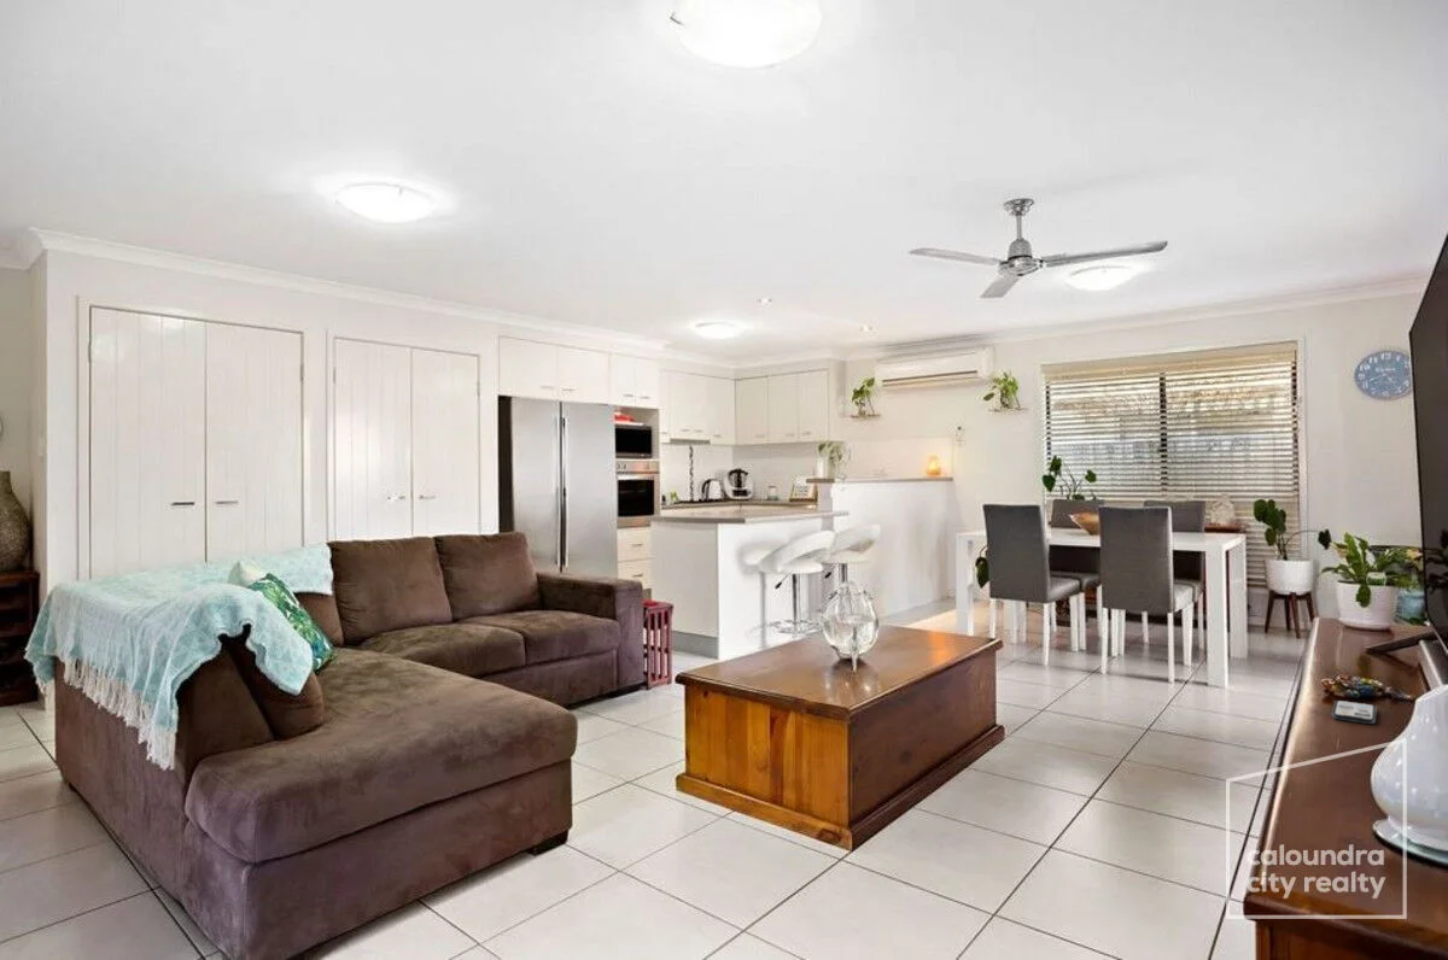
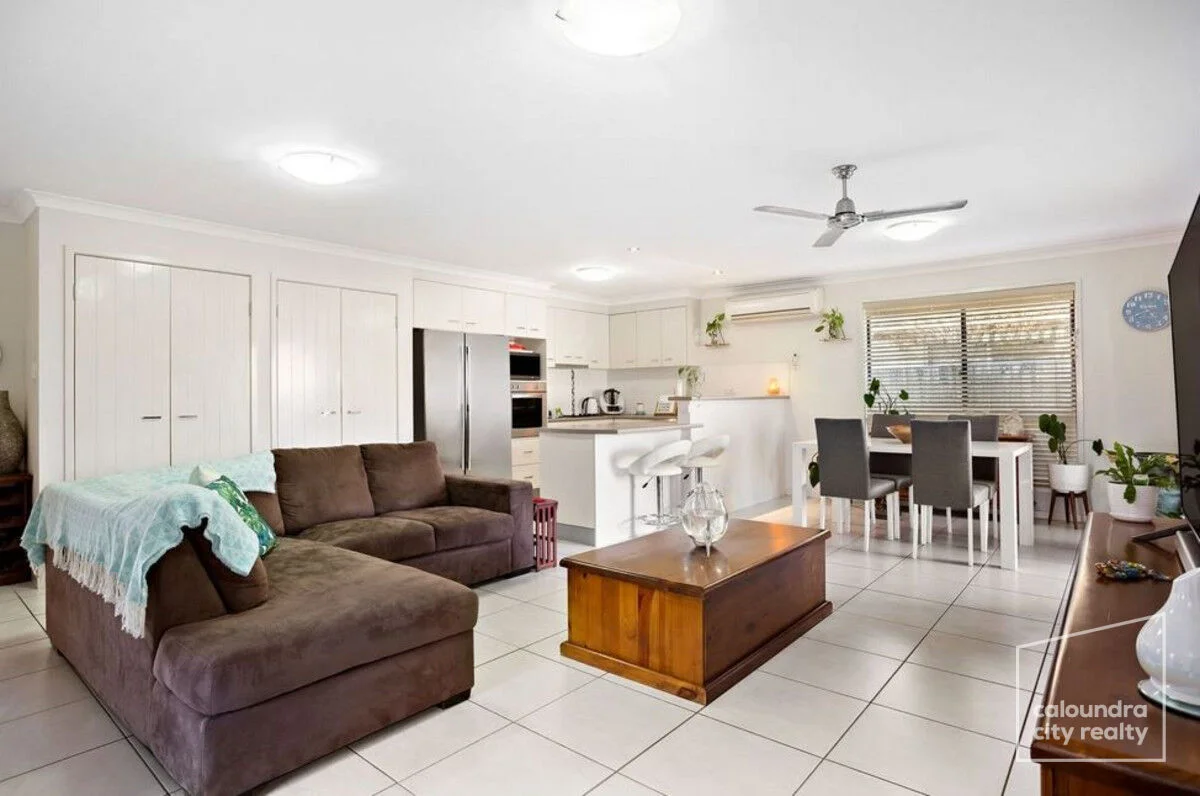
- phone case (1354, 712)
